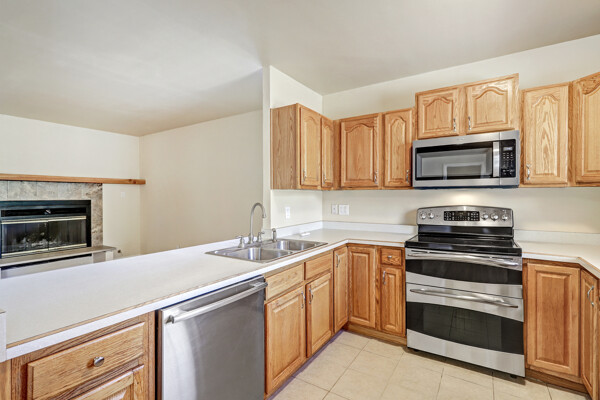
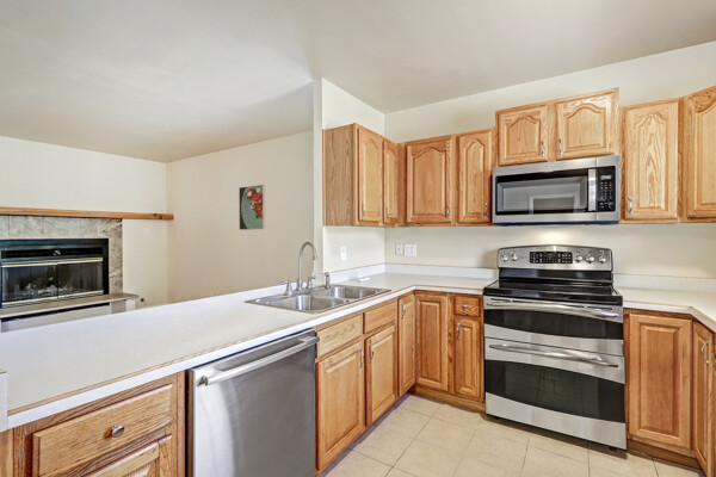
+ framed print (252, 207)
